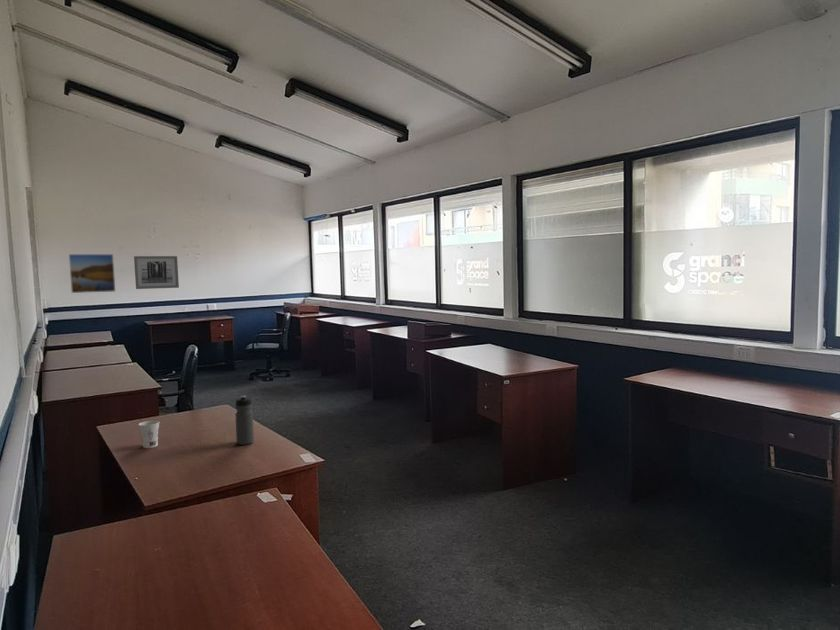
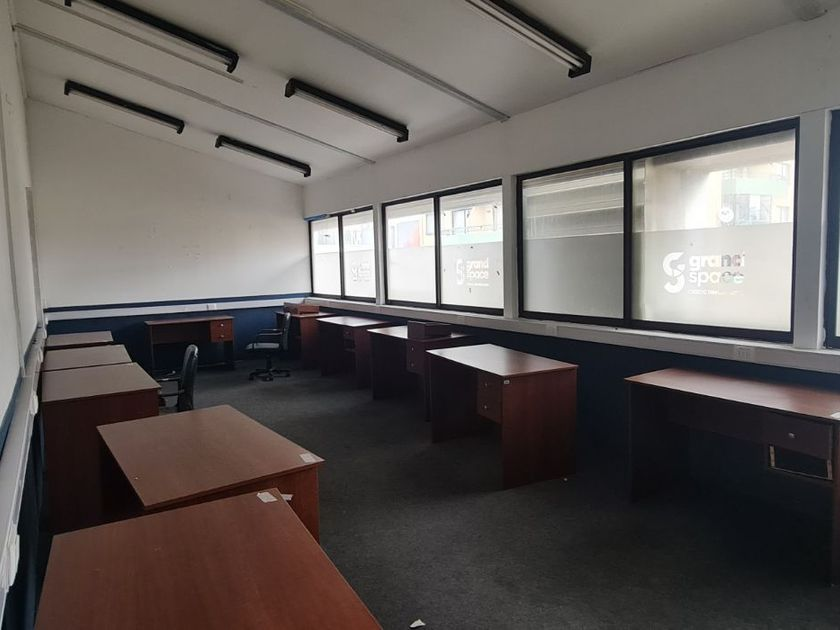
- wall art (156, 272)
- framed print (92, 273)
- cup (149, 434)
- water bottle (244, 419)
